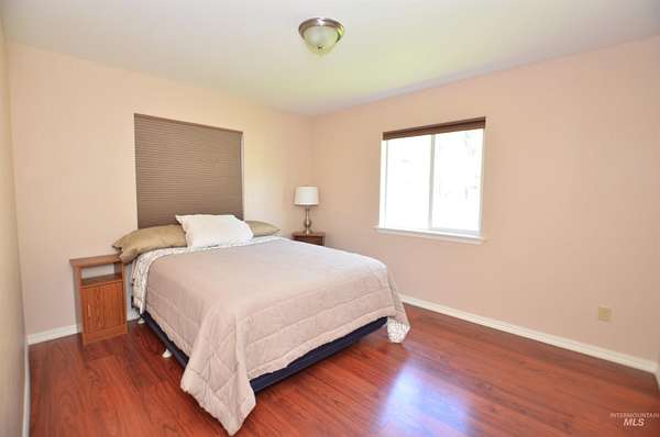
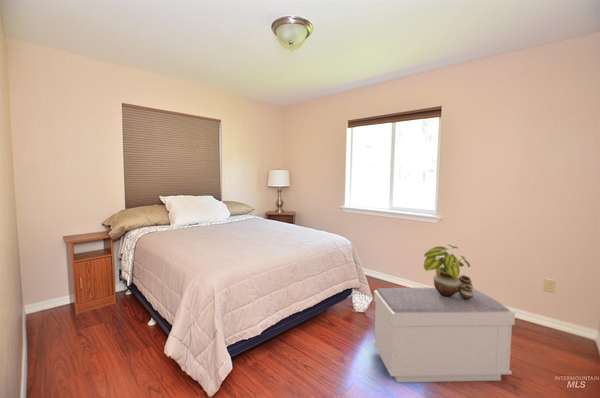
+ bench (436, 330)
+ potted plant (451, 270)
